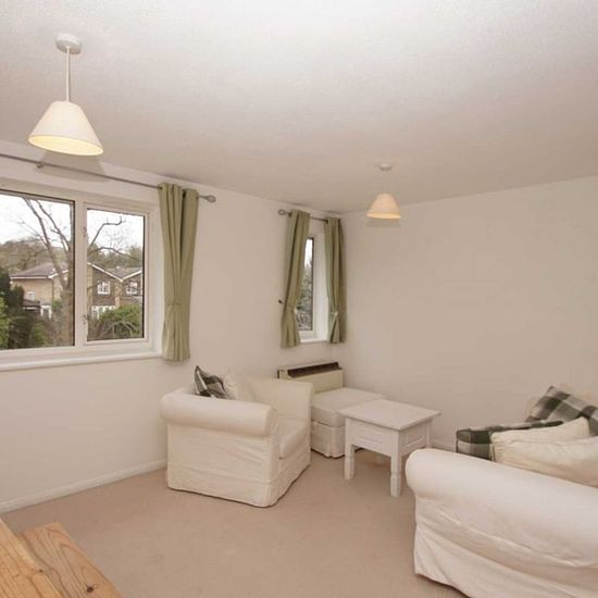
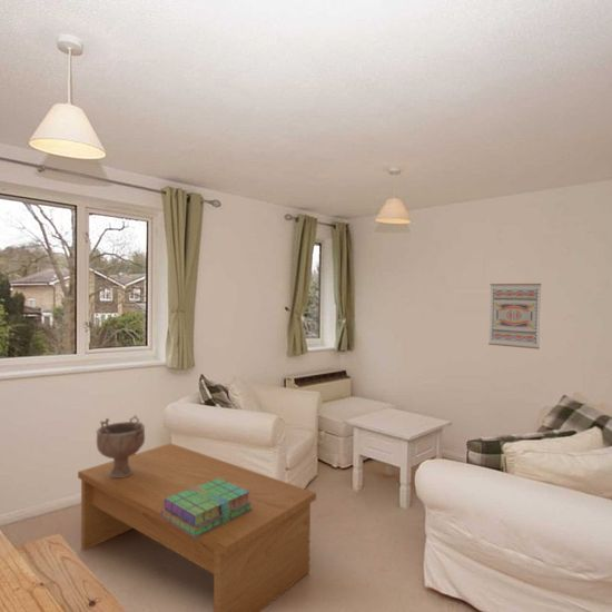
+ wall art (513, 315)
+ stack of books (207, 503)
+ decorative bowl (120, 446)
+ coffee table (182, 530)
